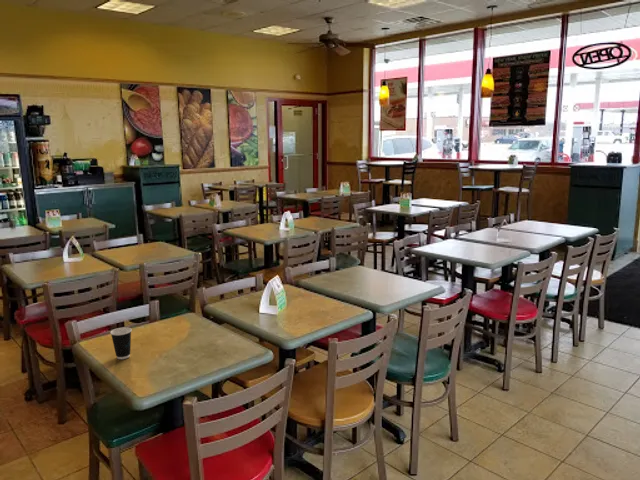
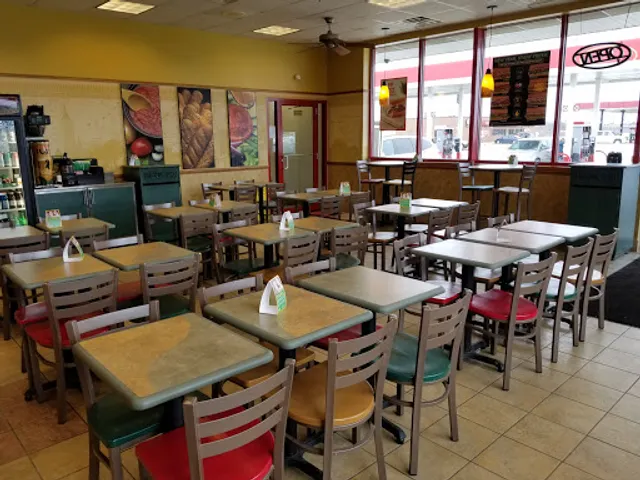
- dixie cup (122, 343)
